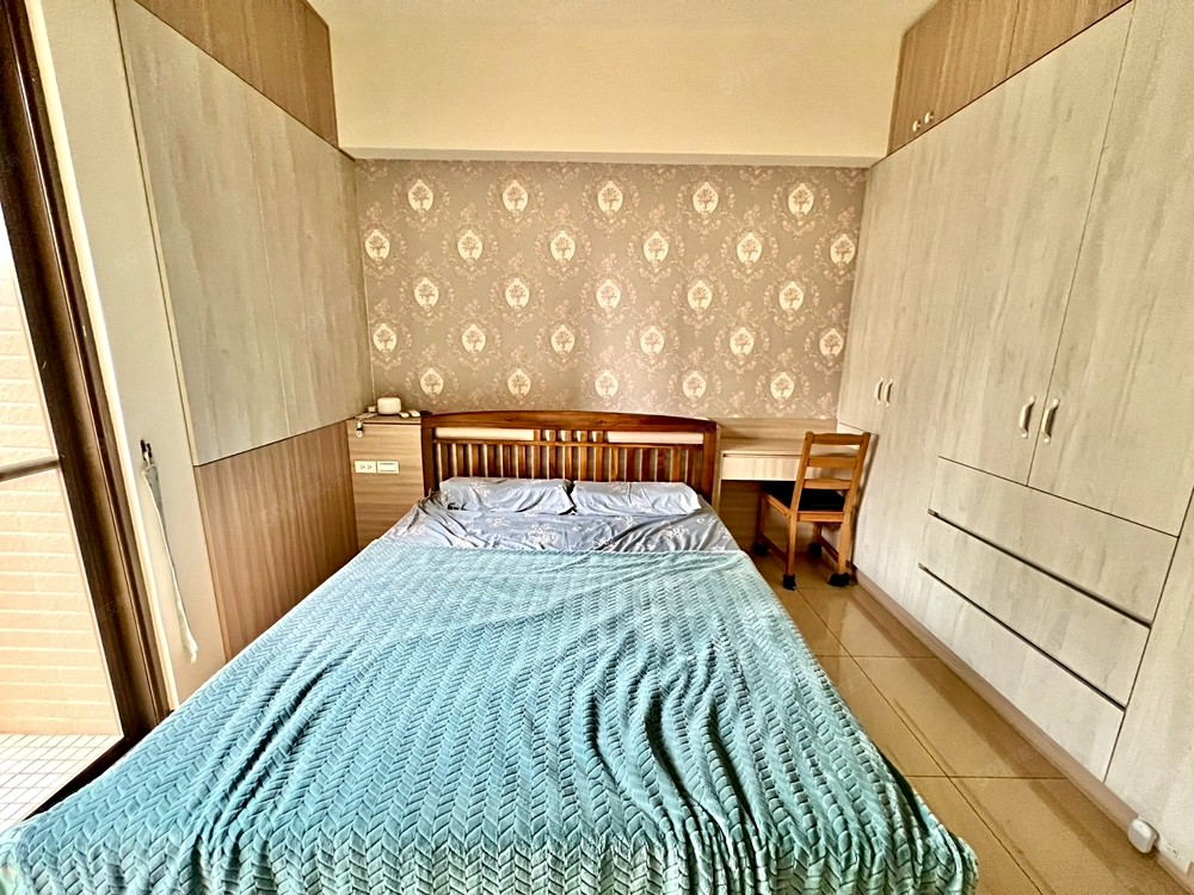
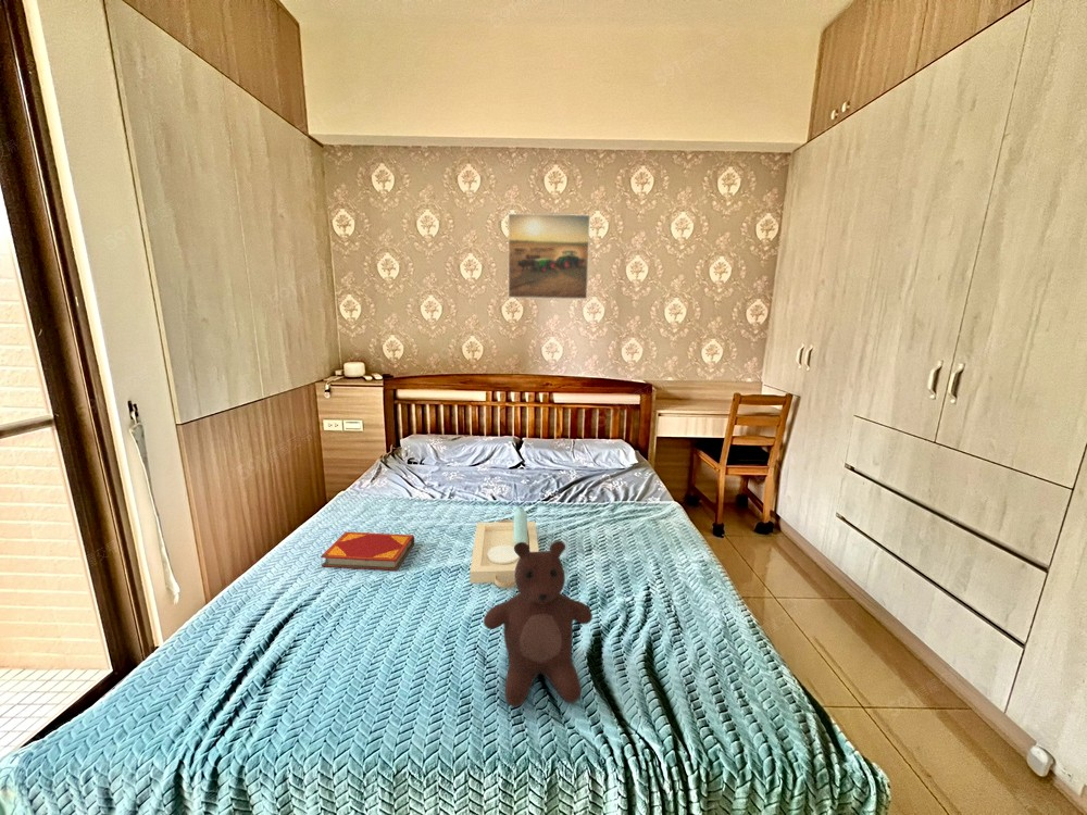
+ serving tray (505, 535)
+ hardback book (370, 550)
+ teddy bear (540, 615)
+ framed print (548, 256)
